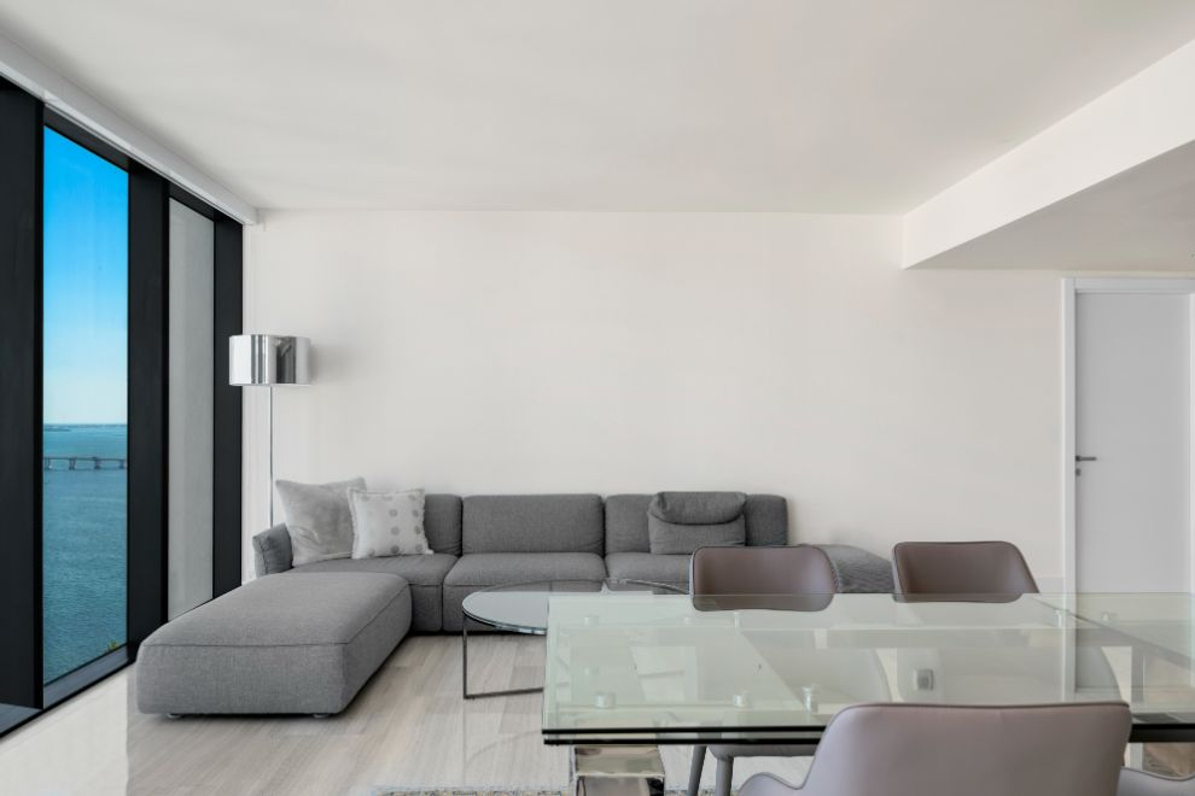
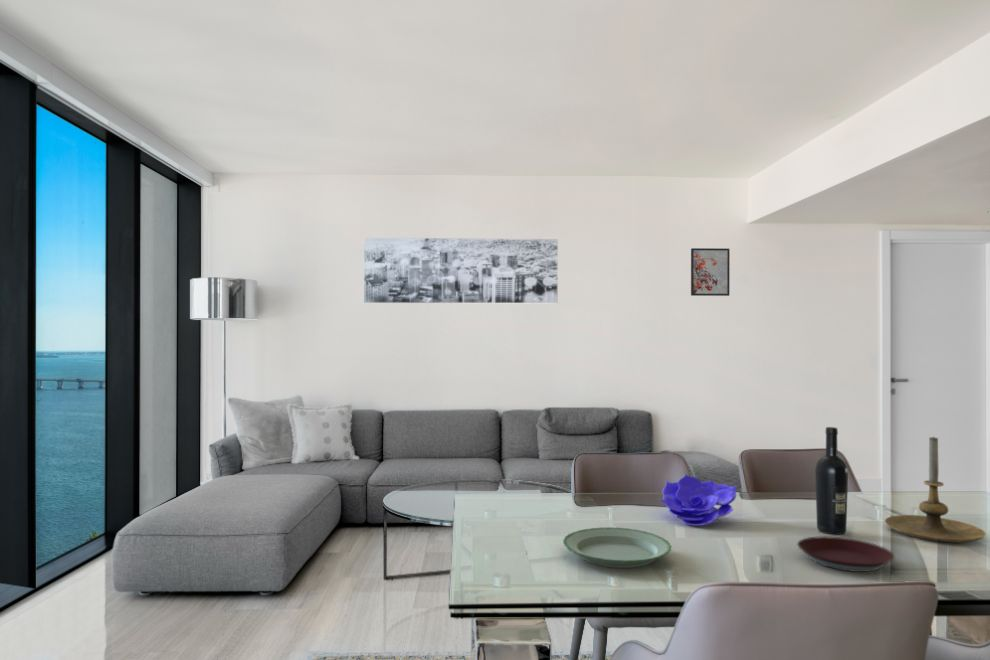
+ candle holder (933, 484)
+ decorative bowl (695, 498)
+ plate (616, 548)
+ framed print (710, 272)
+ wine bottle (831, 479)
+ plate (844, 555)
+ wall art (461, 270)
